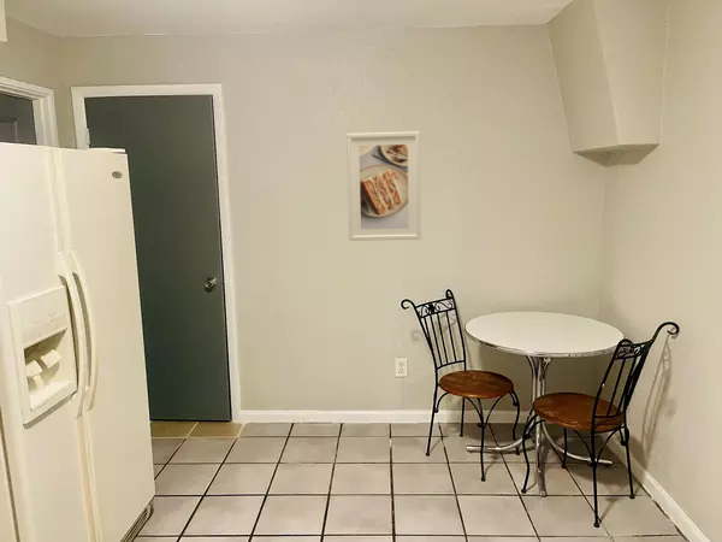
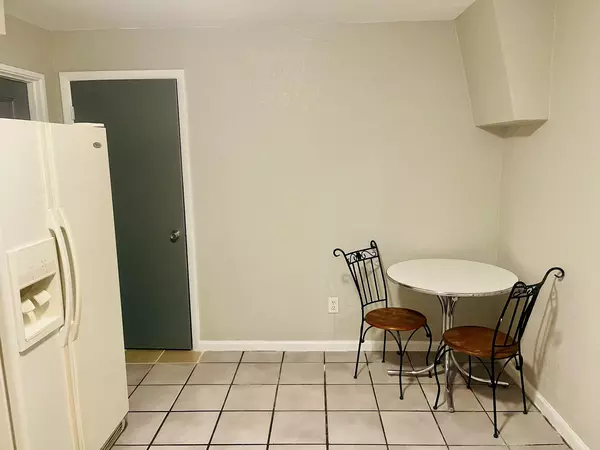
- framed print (384, 187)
